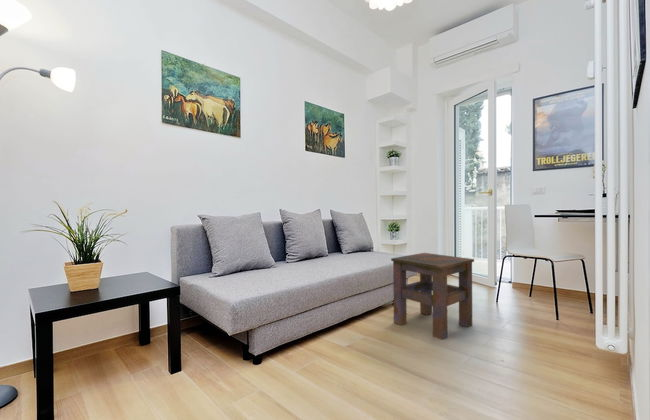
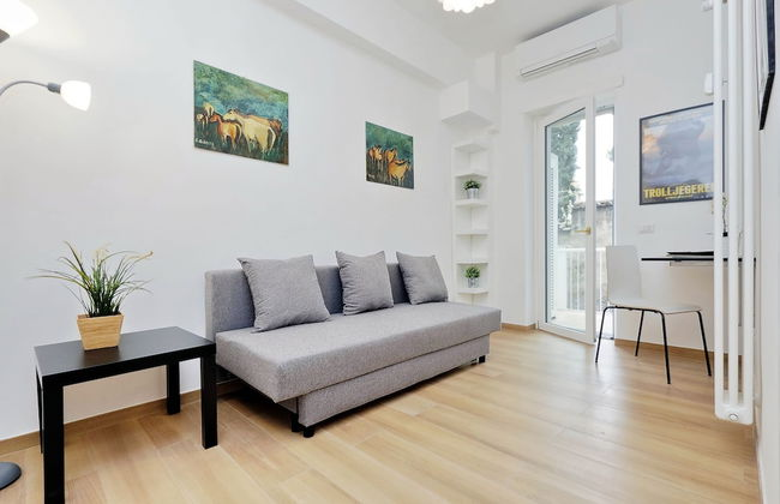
- side table (431, 291)
